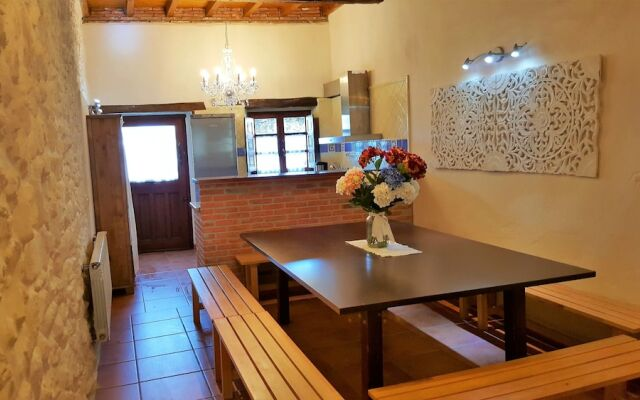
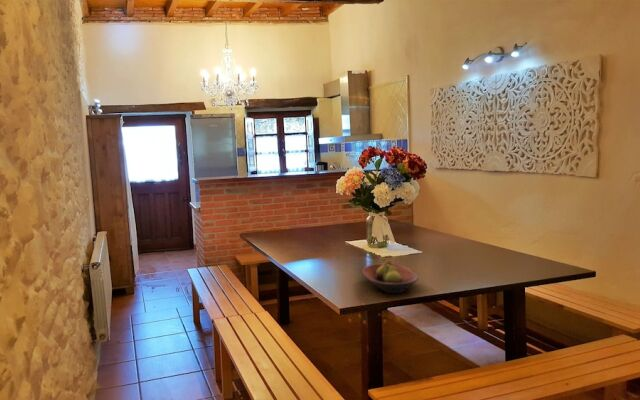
+ fruit bowl (389, 274)
